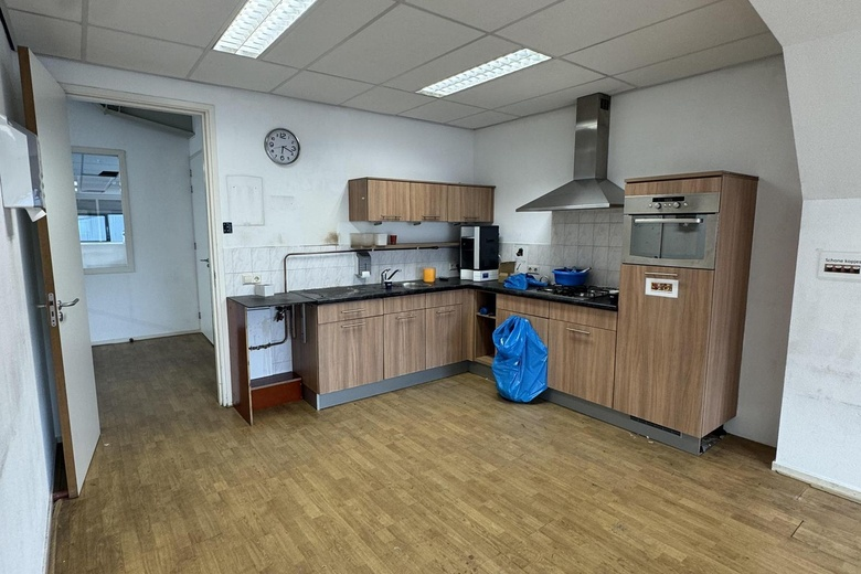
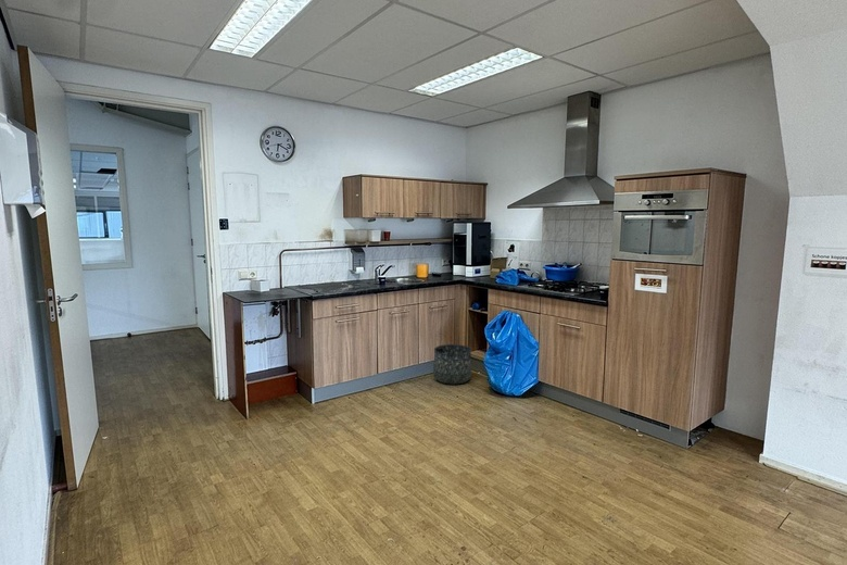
+ basket (452, 364)
